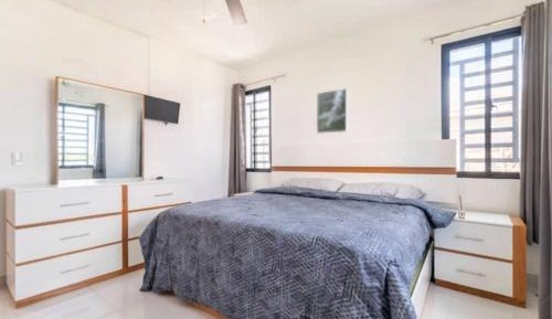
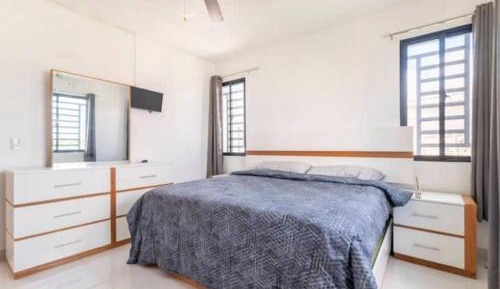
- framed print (331, 111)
